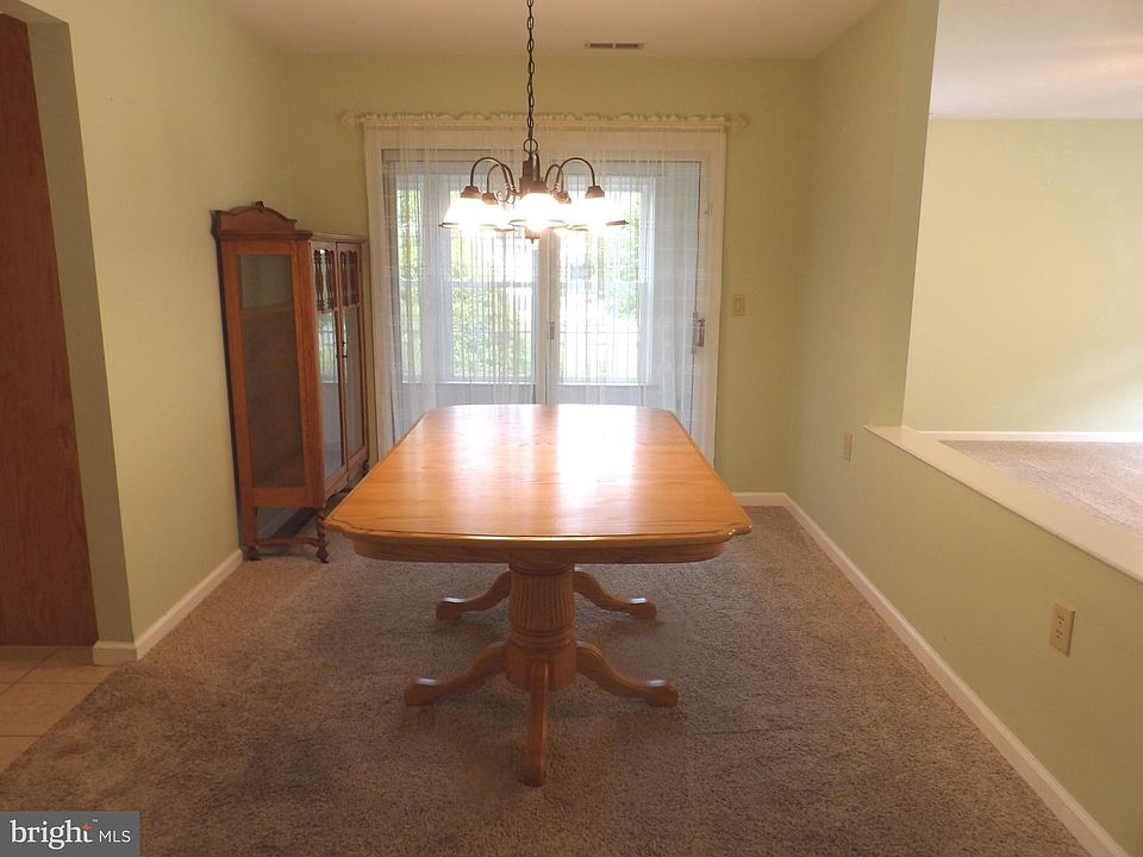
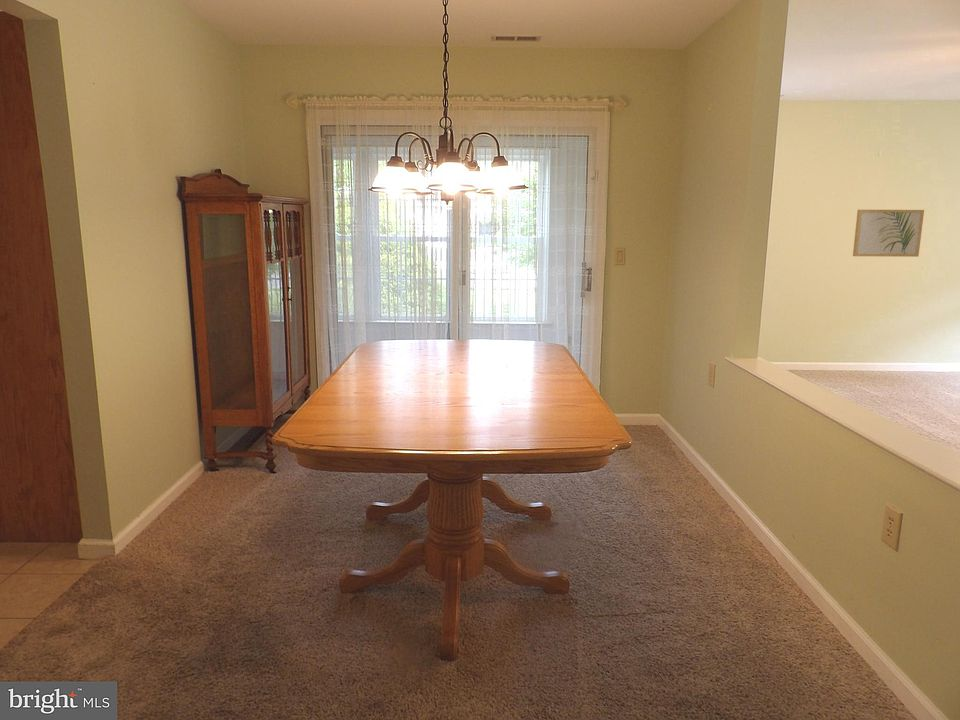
+ wall art (888, 233)
